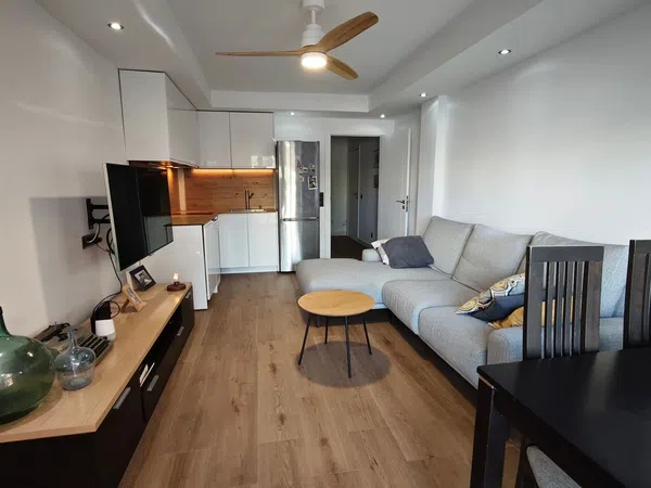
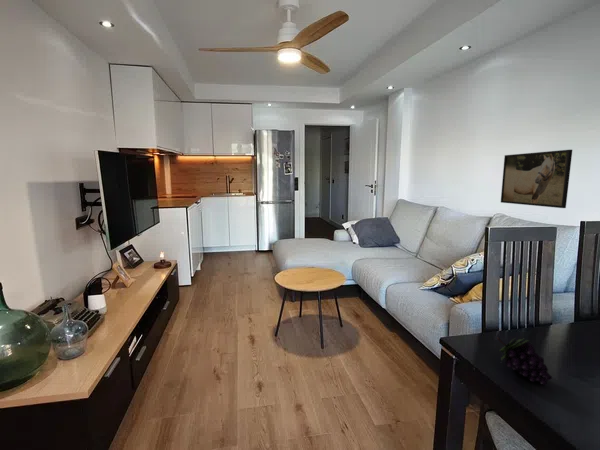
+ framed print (532, 179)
+ fruit (523, 354)
